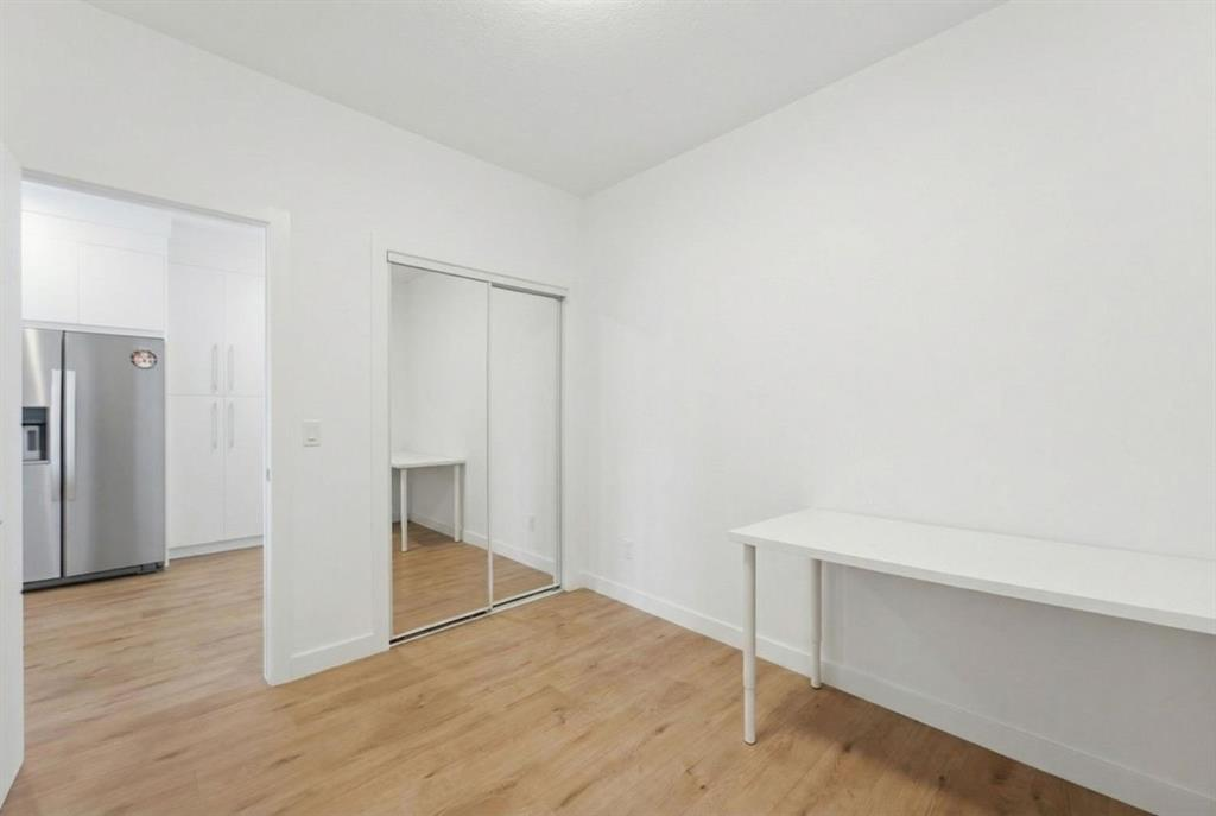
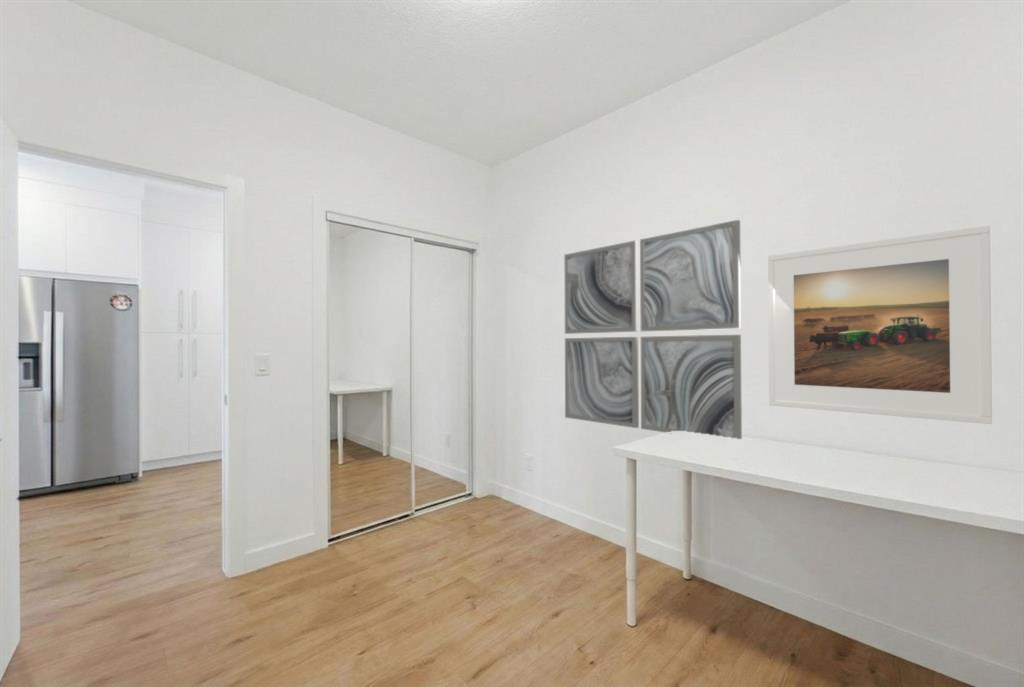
+ wall art (637, 331)
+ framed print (864, 328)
